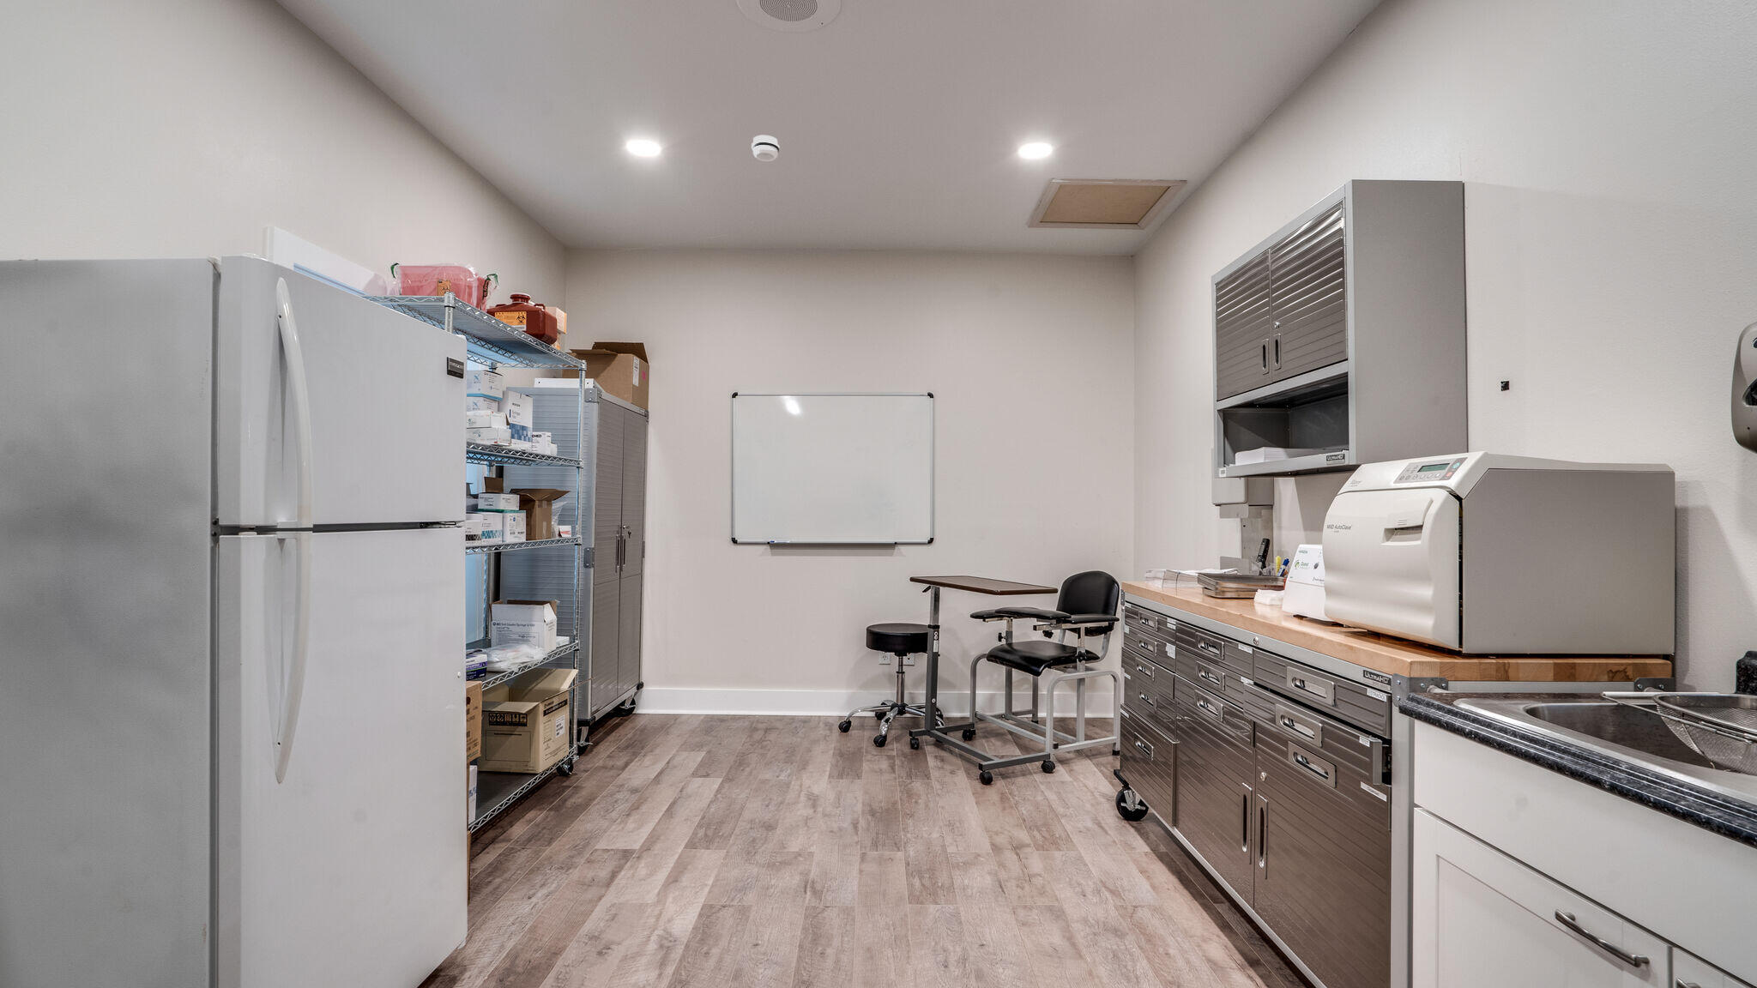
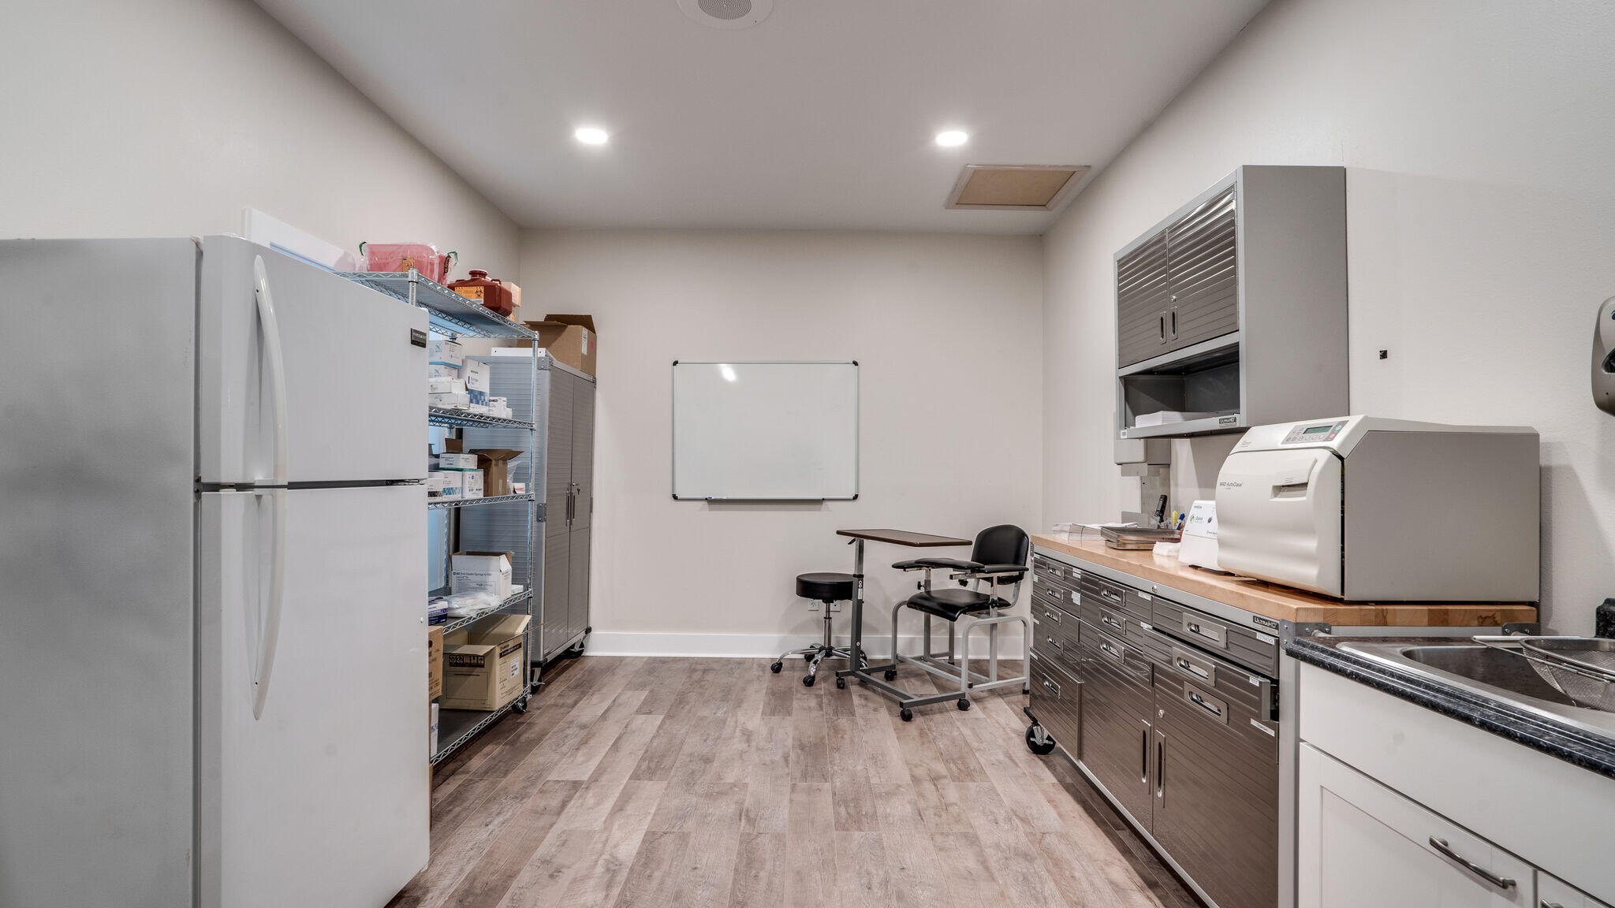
- smoke detector (765, 148)
